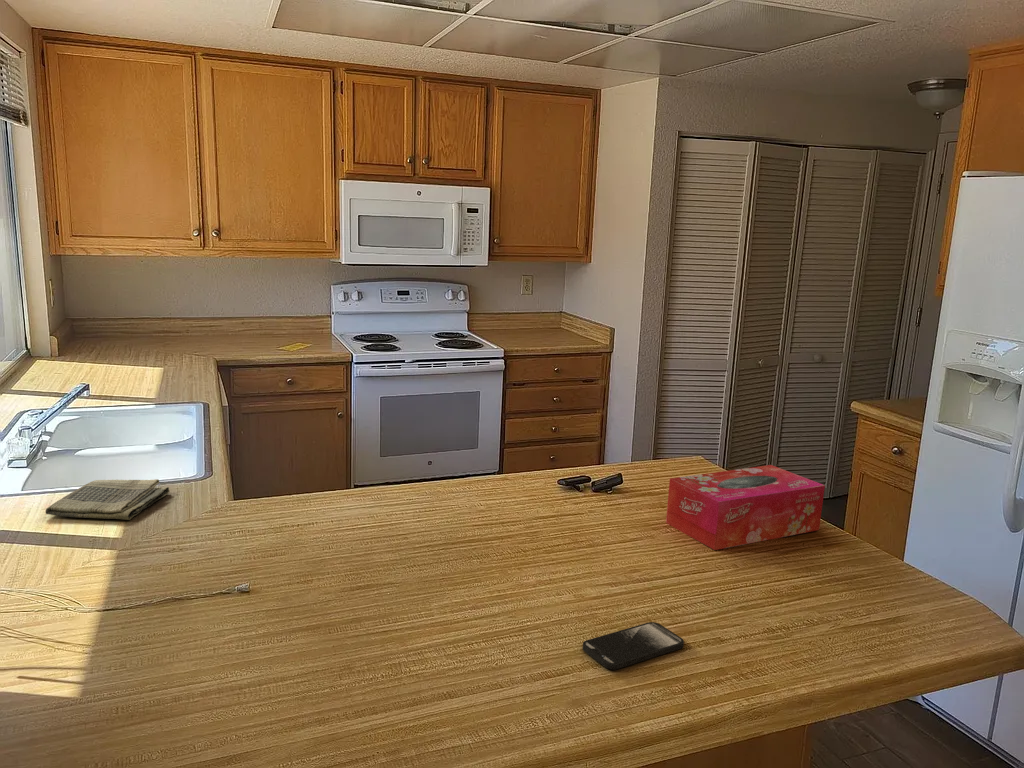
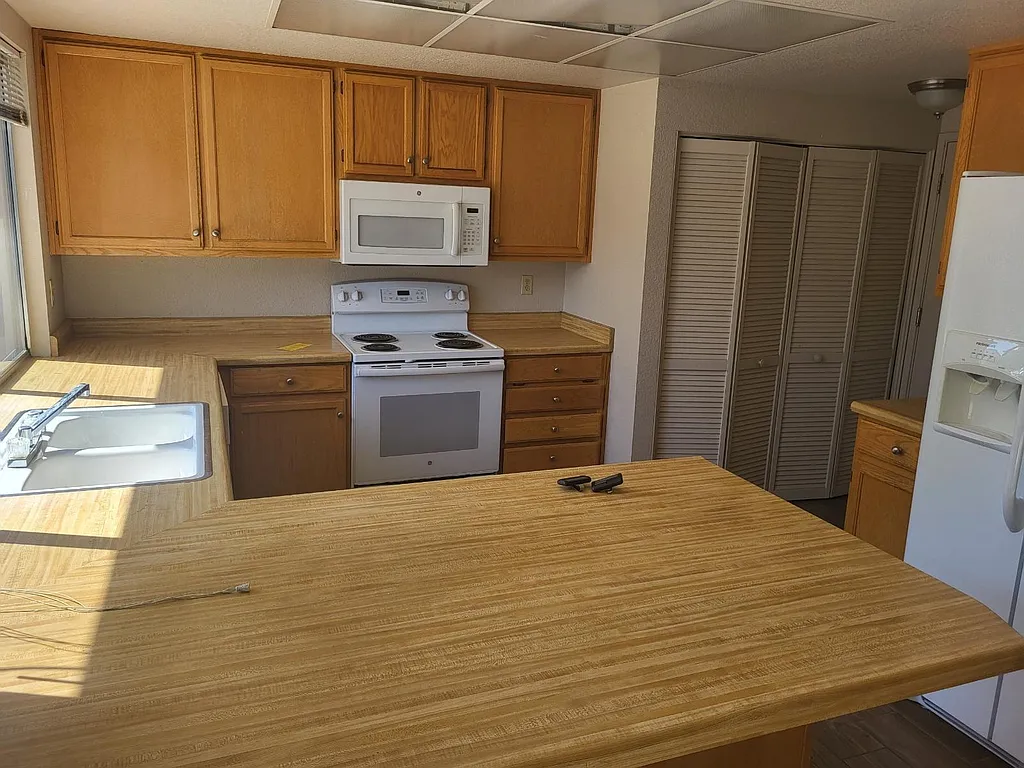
- smartphone (633, 644)
- dish towel (111, 497)
- tissue box (744, 504)
